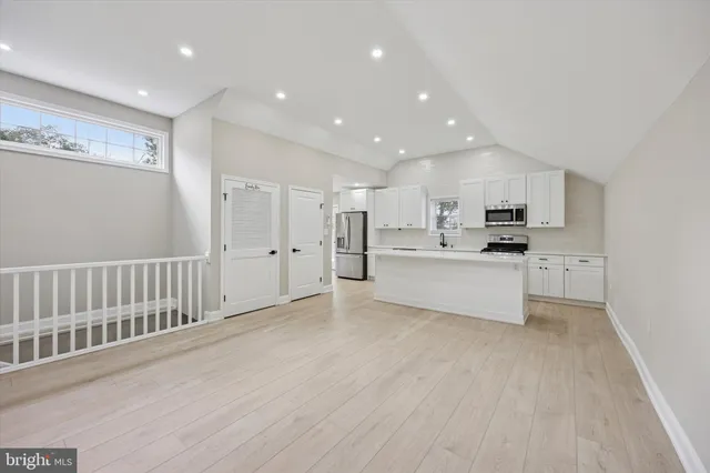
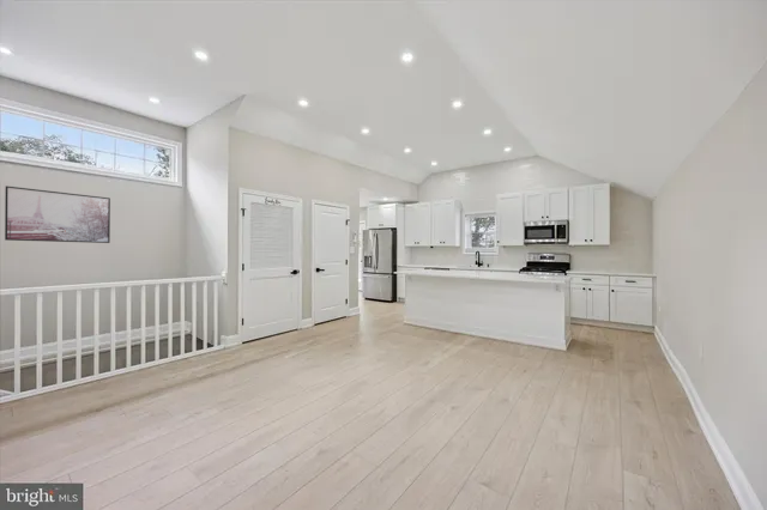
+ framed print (62, 217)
